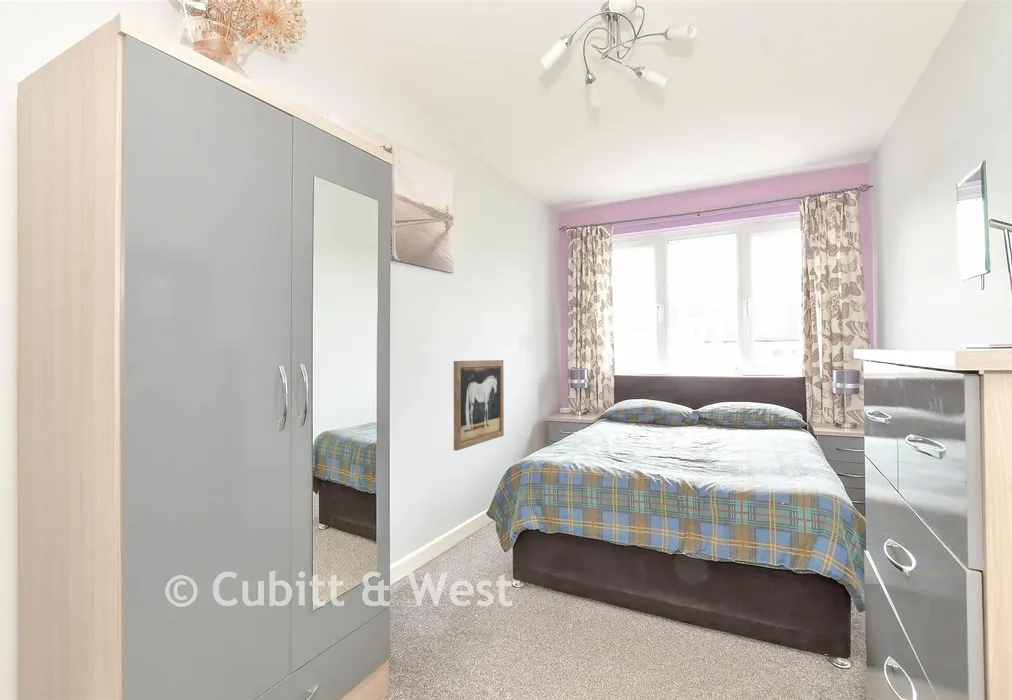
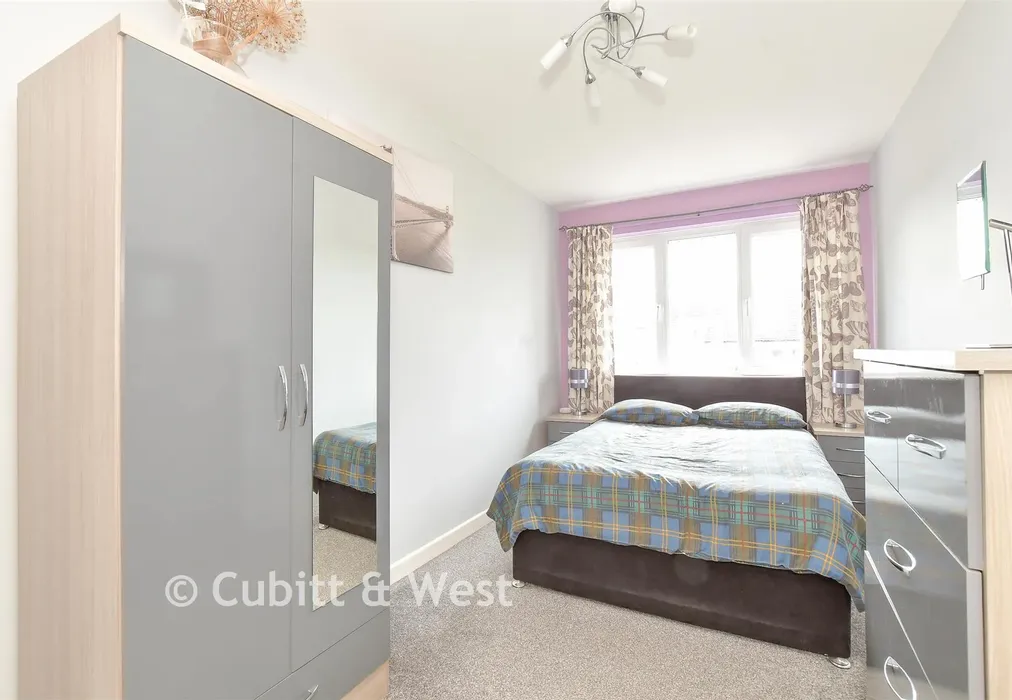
- wall art (480, 401)
